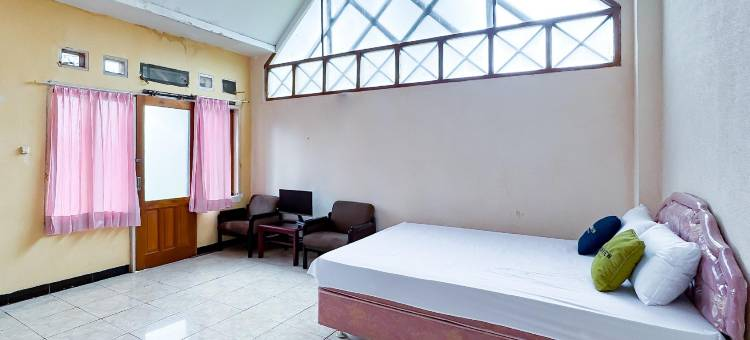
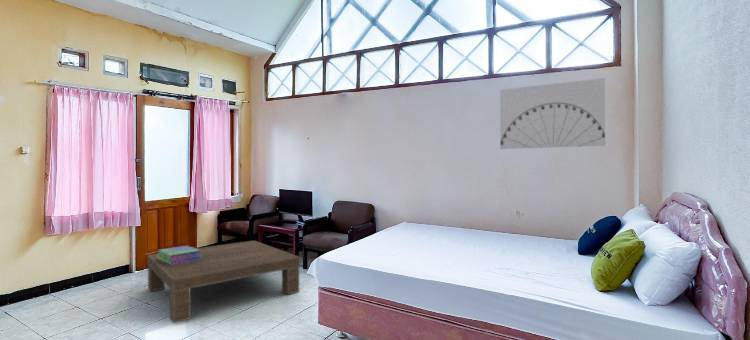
+ coffee table (222, 272)
+ stack of books (179, 254)
+ wall art (549, 116)
